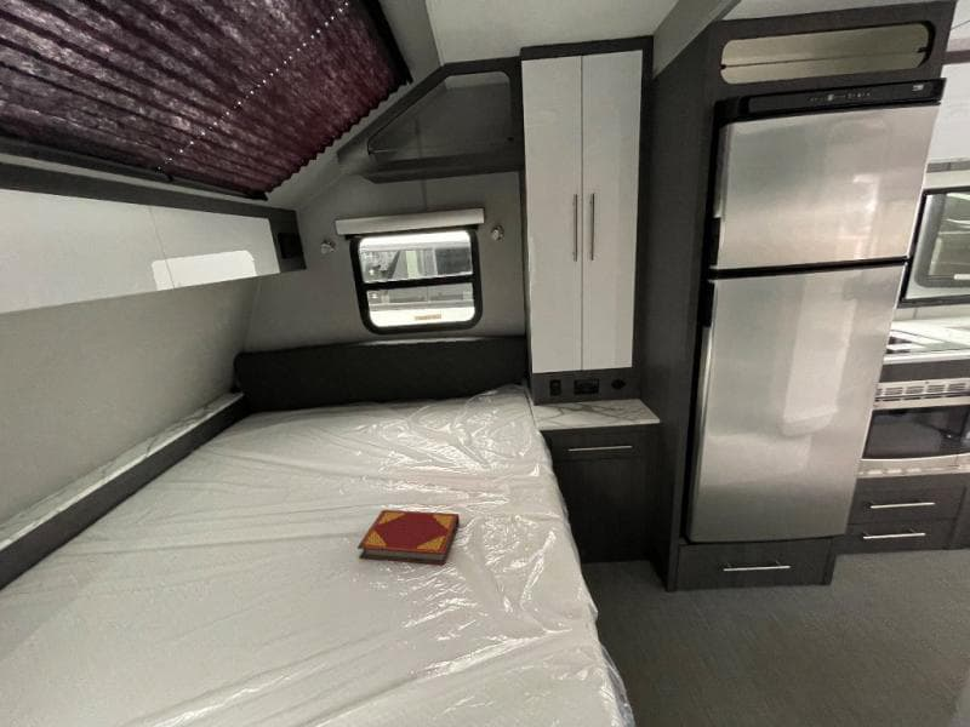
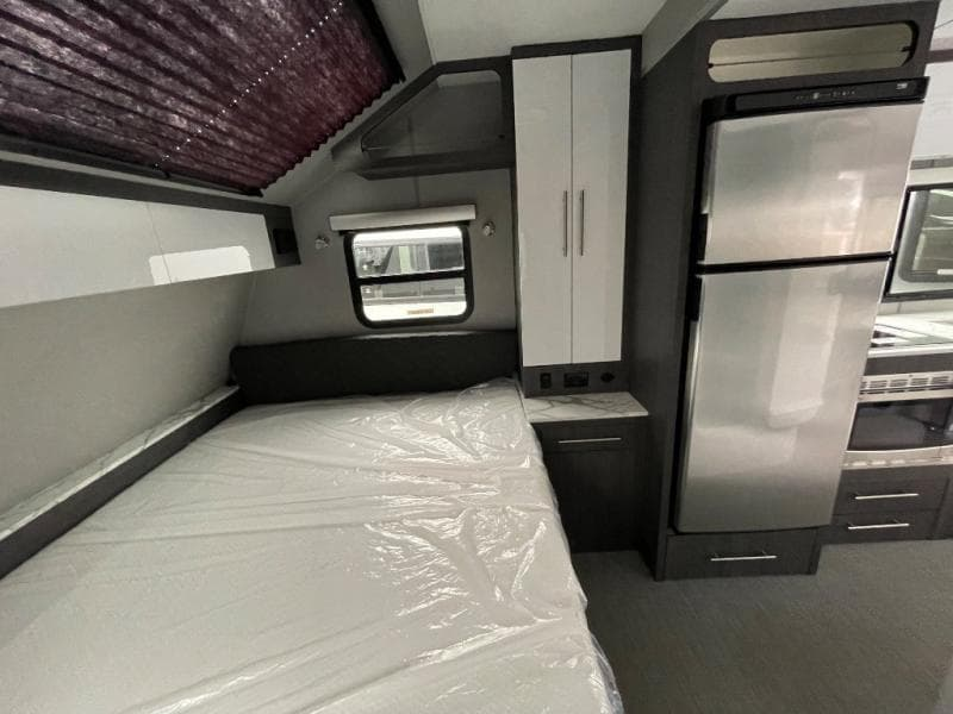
- hardback book (411, 534)
